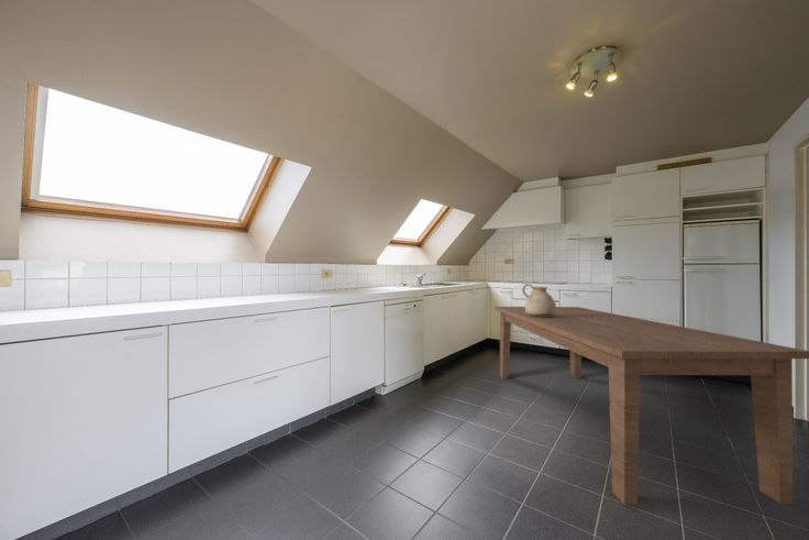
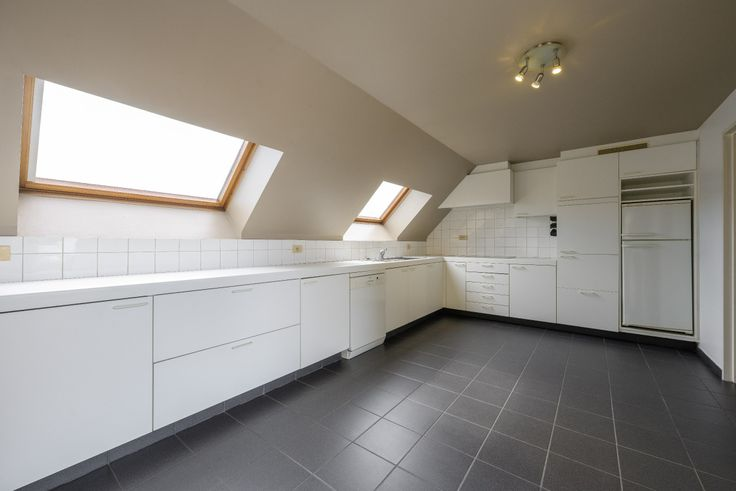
- dining table (595, 361)
- ceramic pitcher (539, 299)
